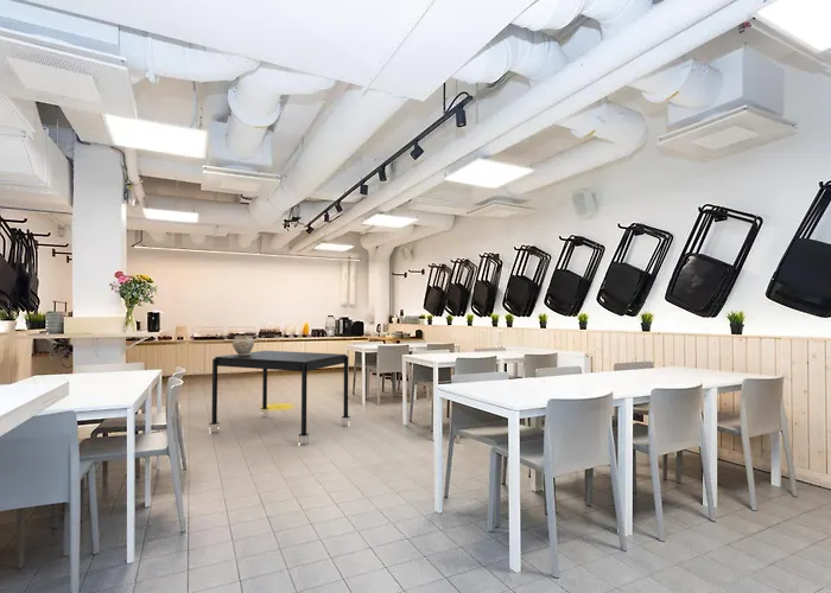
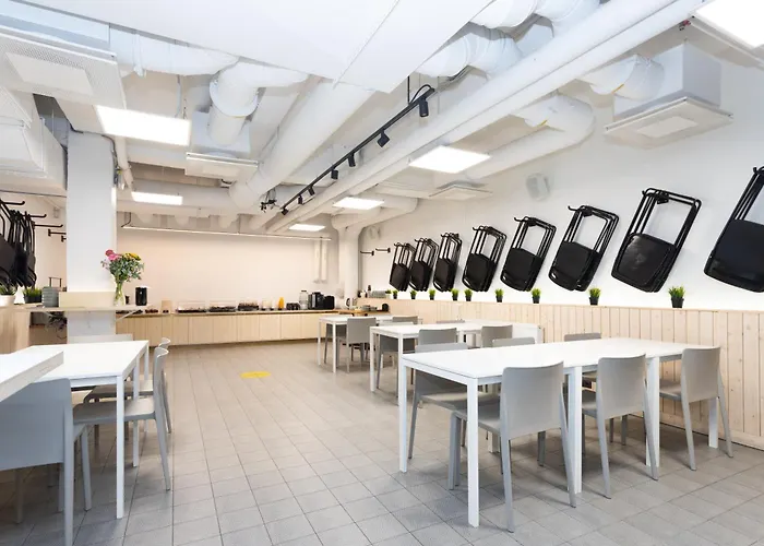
- dining table (266, 391)
- ceramic pot (242, 344)
